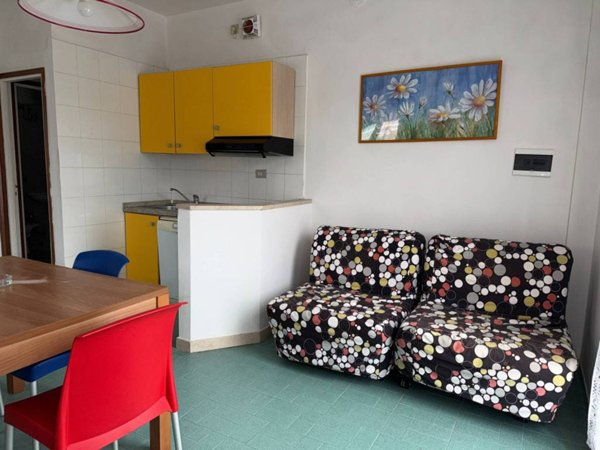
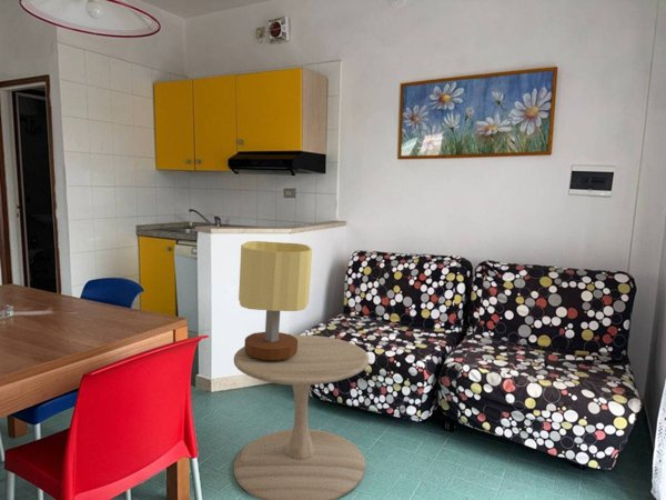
+ table lamp (271, 299)
+ side table (301, 410)
